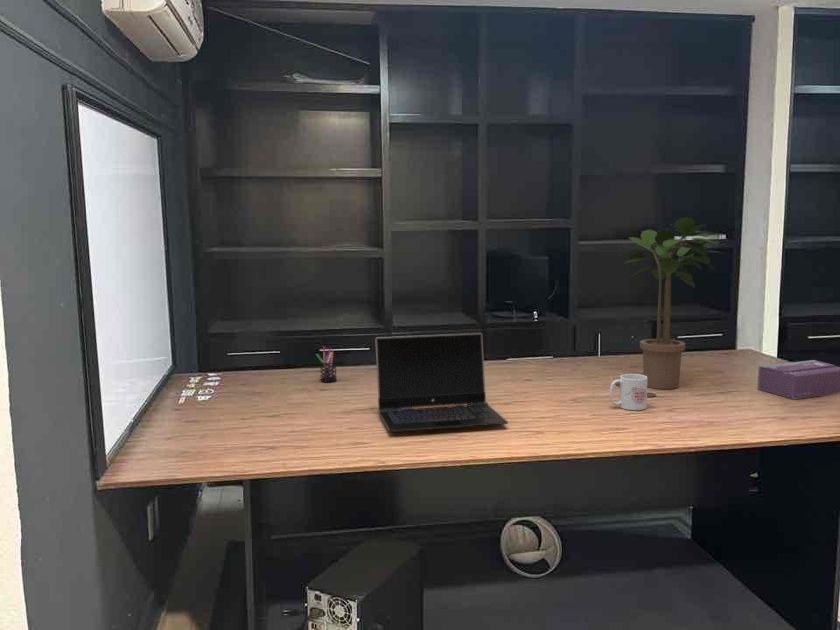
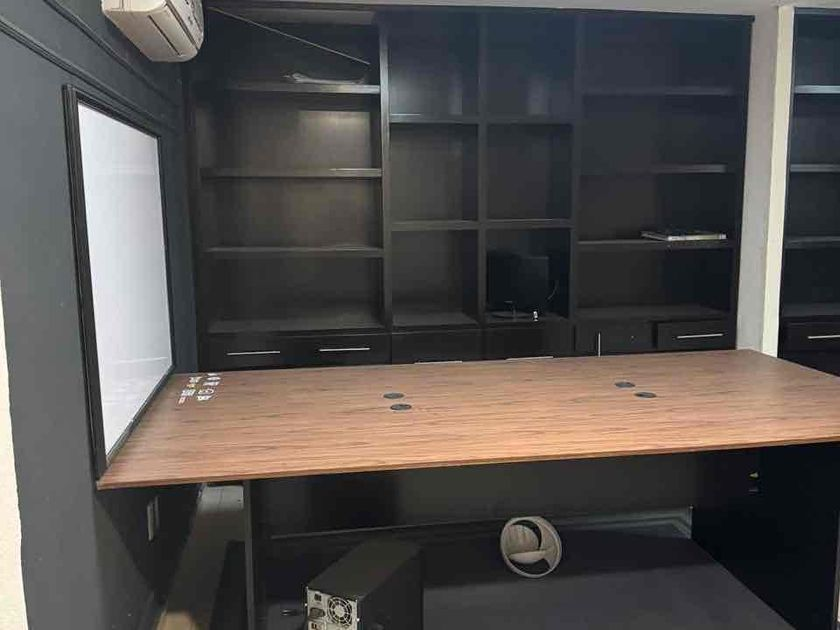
- pen holder (326, 364)
- tissue box (804, 378)
- mug (627, 391)
- potted plant (670, 302)
- laptop computer (439, 380)
